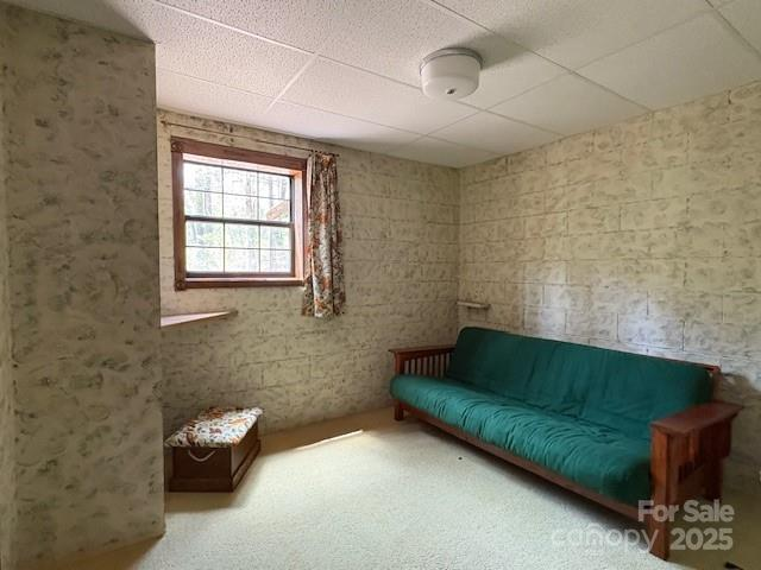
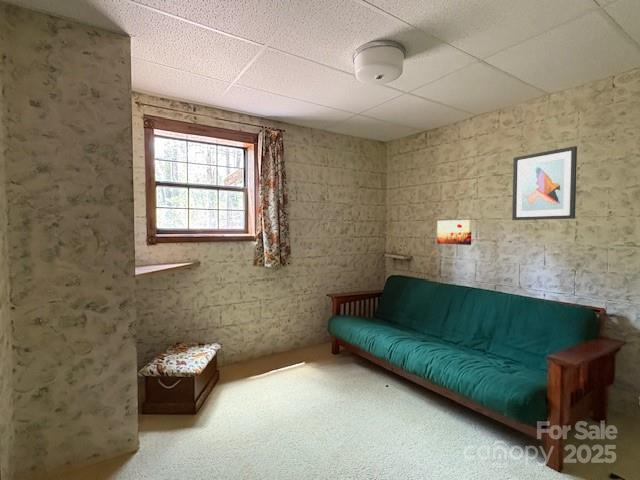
+ wall art (453, 232)
+ wall art (542, 186)
